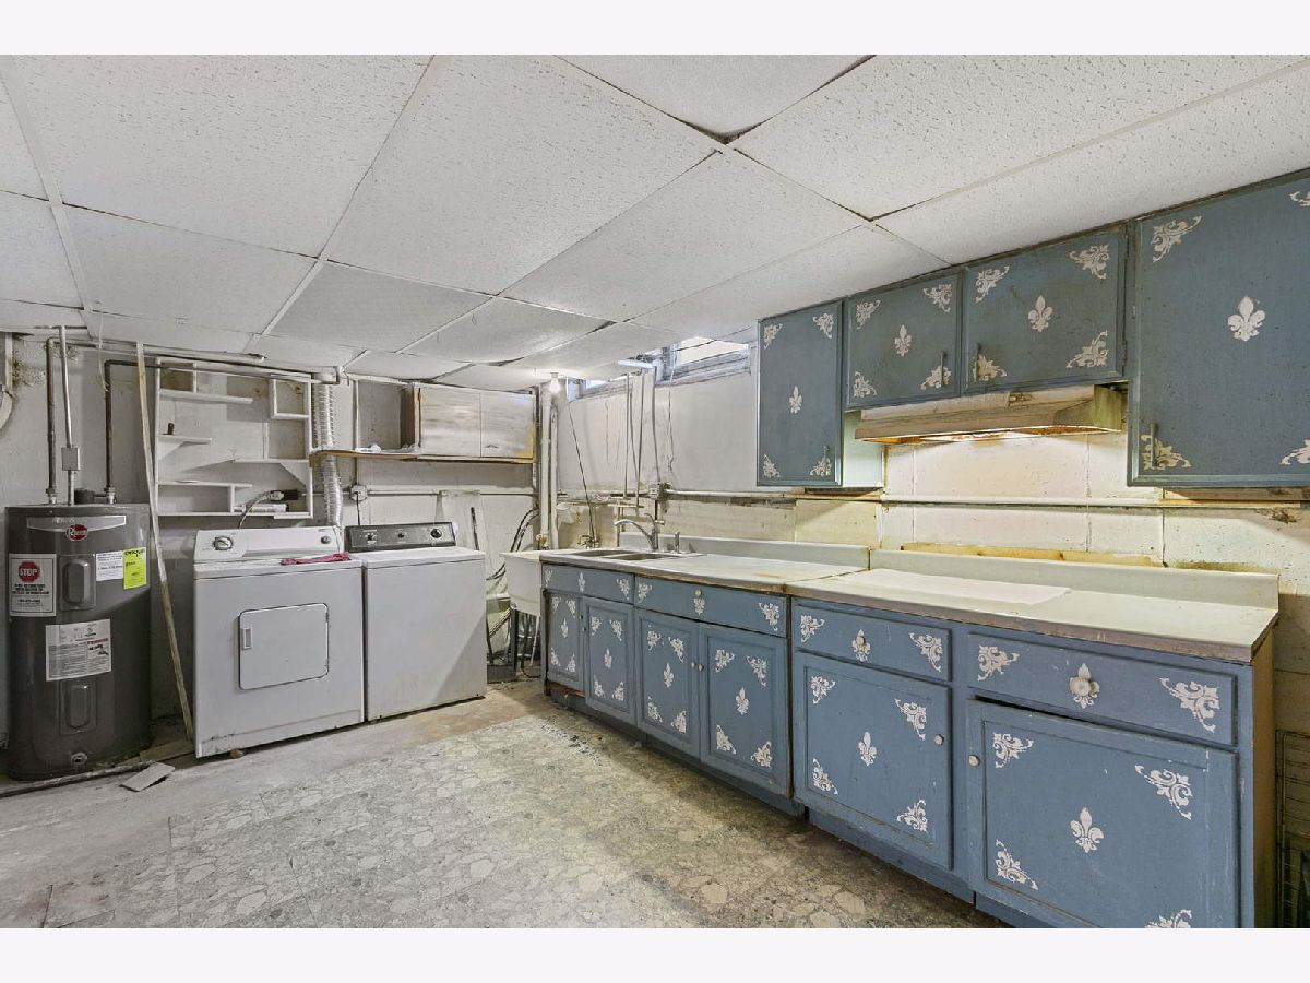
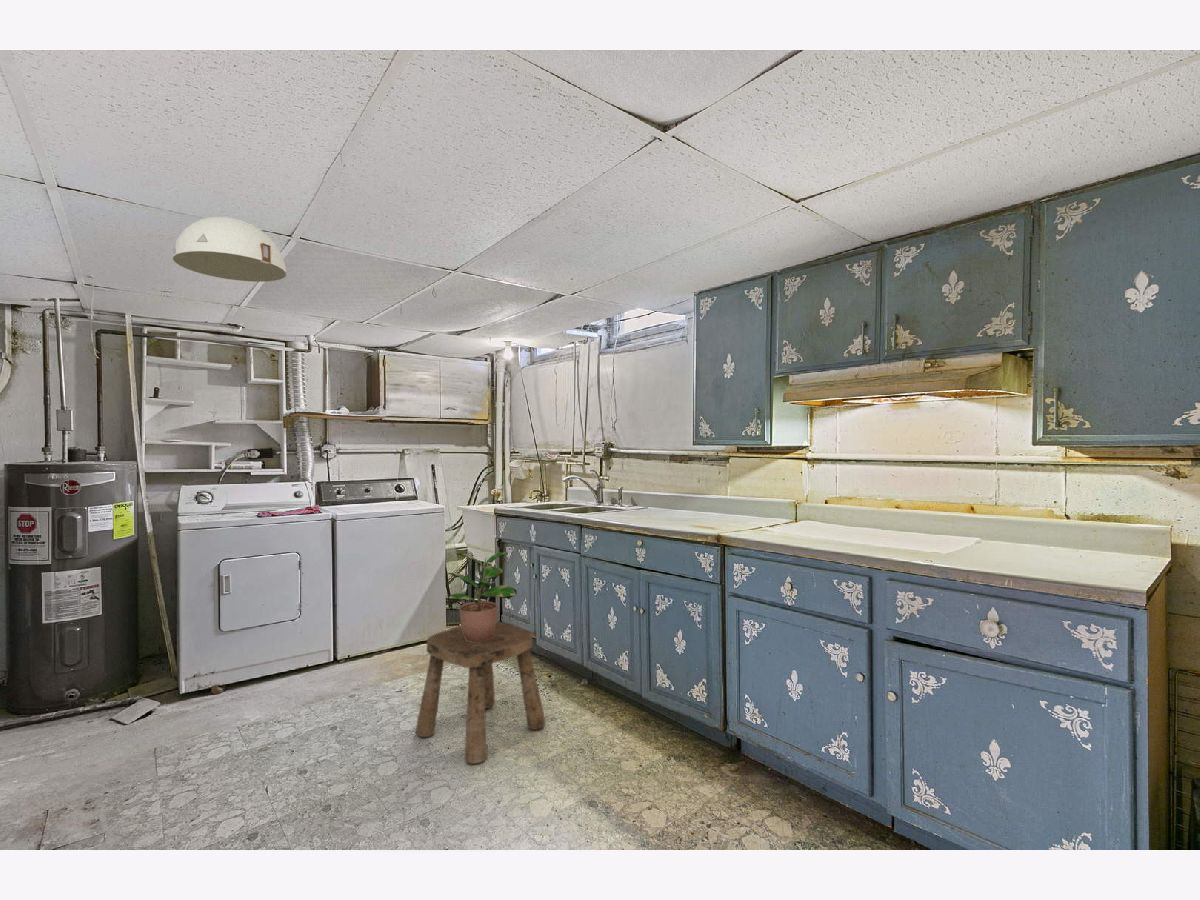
+ potted plant (480, 592)
+ ceiling light (231, 244)
+ stool (481, 683)
